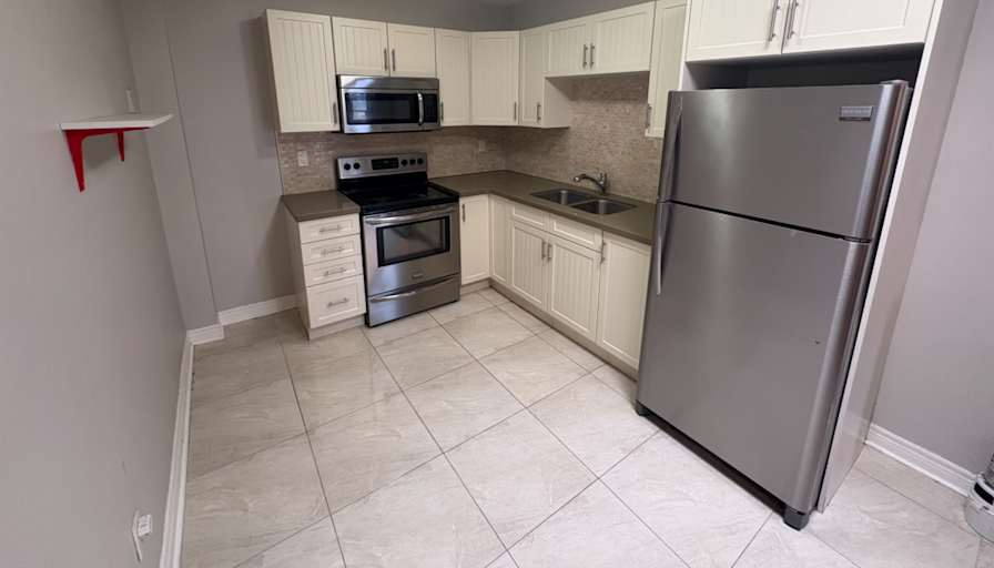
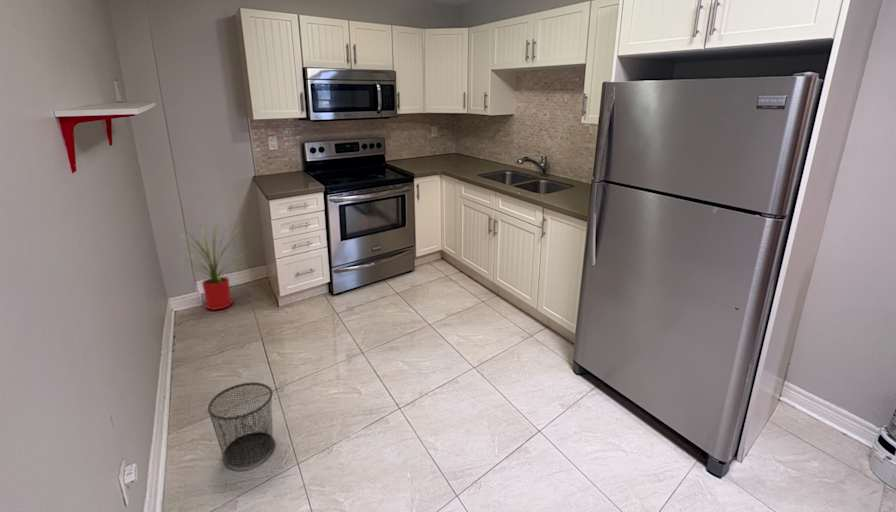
+ house plant (212, 264)
+ waste bin (245, 424)
